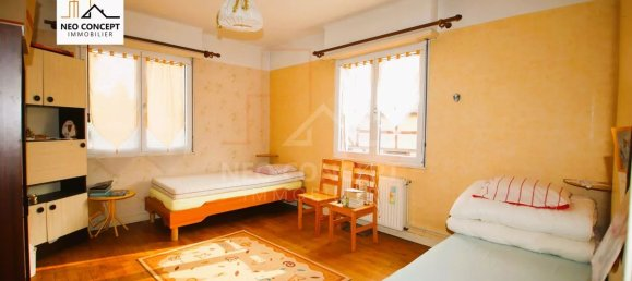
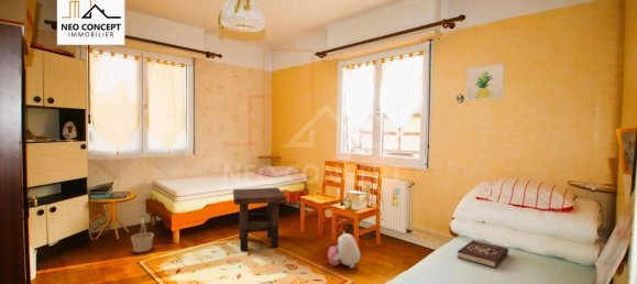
+ basket (142, 233)
+ plush toy (343, 249)
+ side table (257, 217)
+ book (483, 252)
+ wall art (484, 83)
